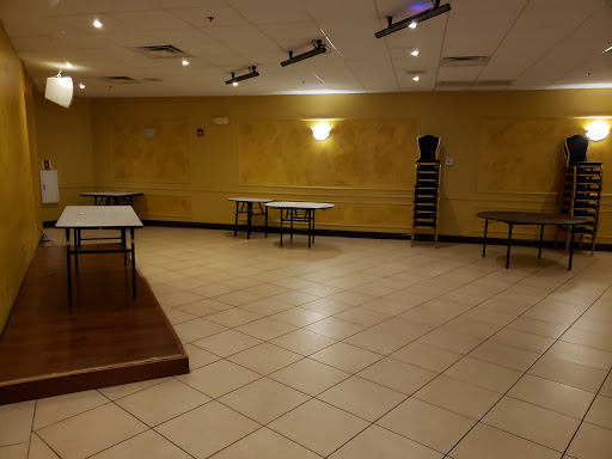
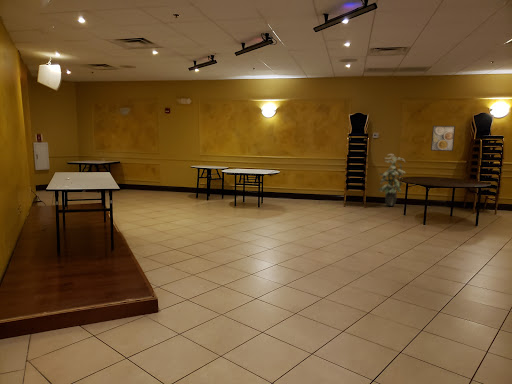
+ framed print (442, 138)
+ indoor plant (391, 180)
